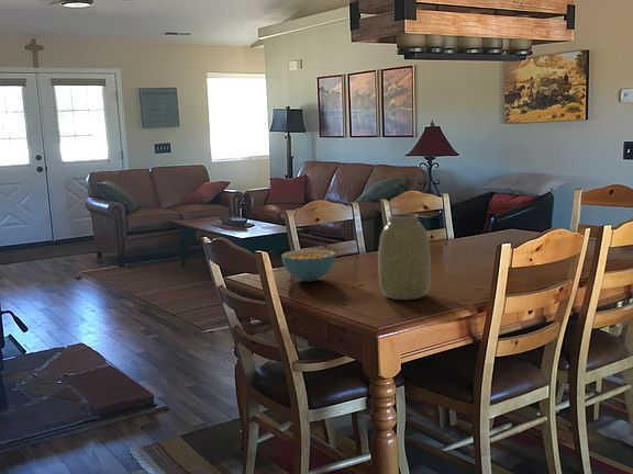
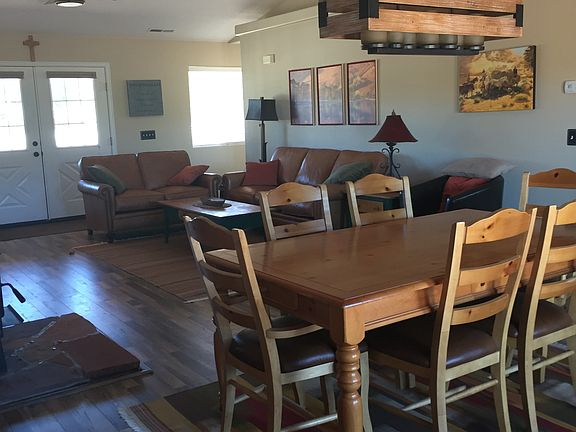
- vase (403, 256)
- cereal bowl (309, 267)
